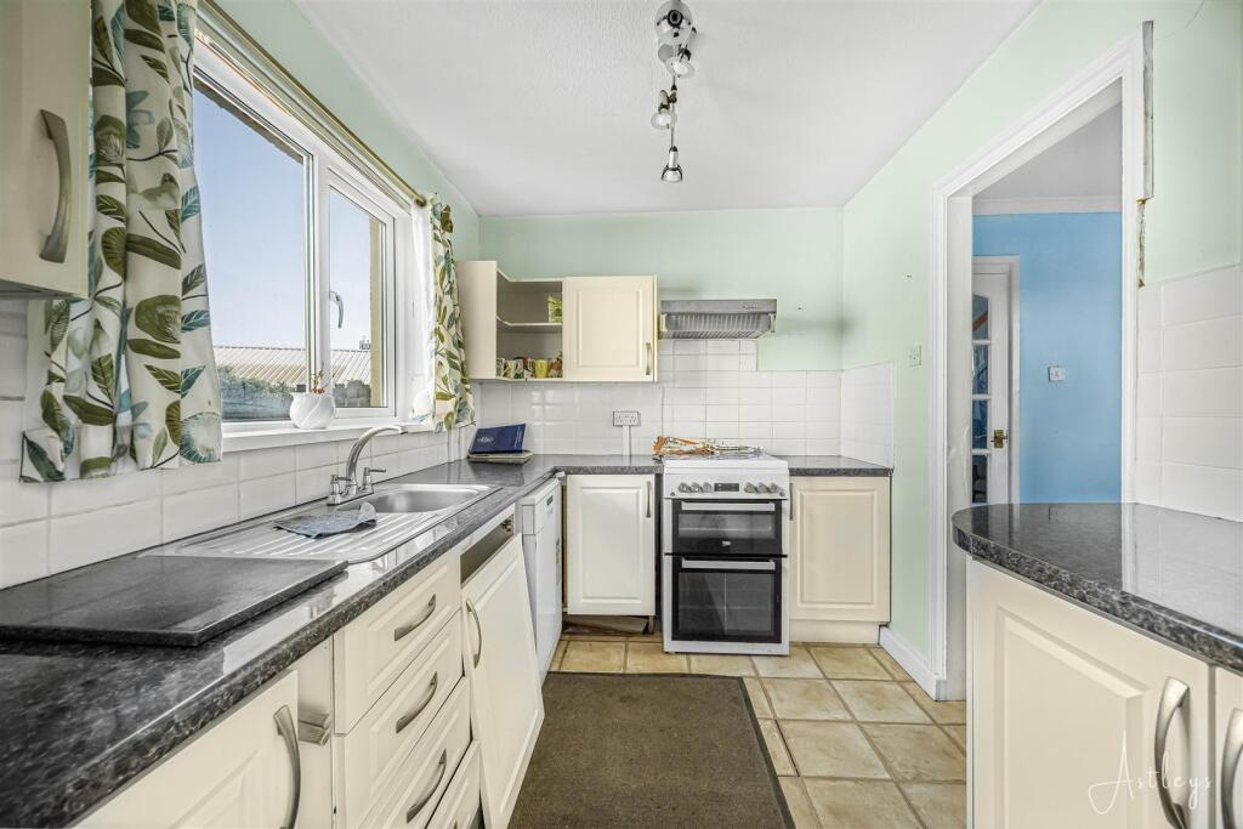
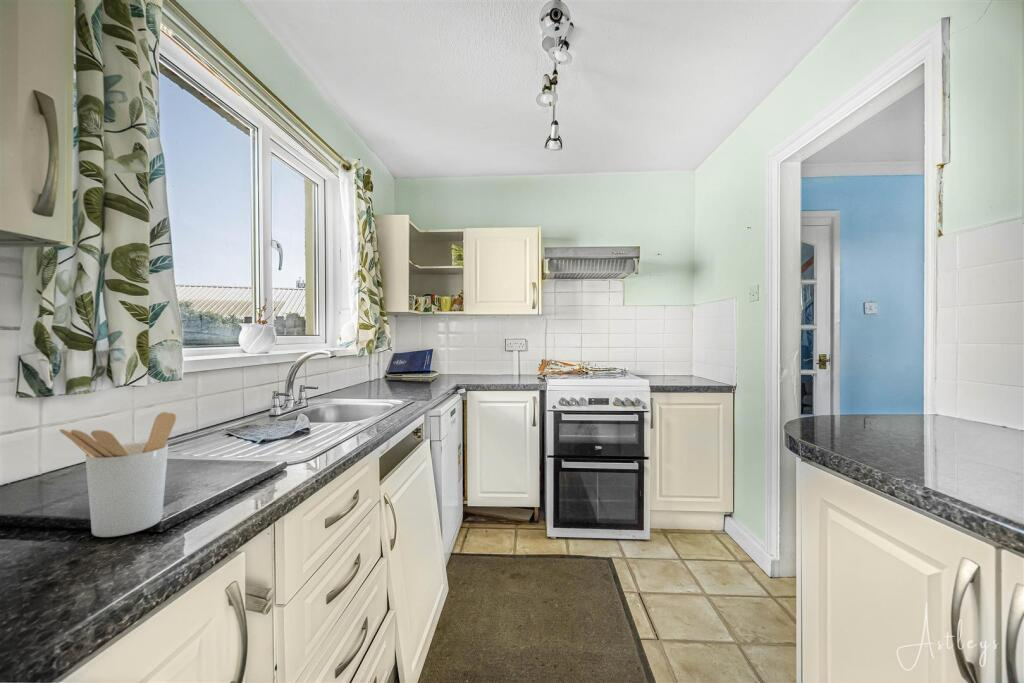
+ utensil holder (116, 473)
